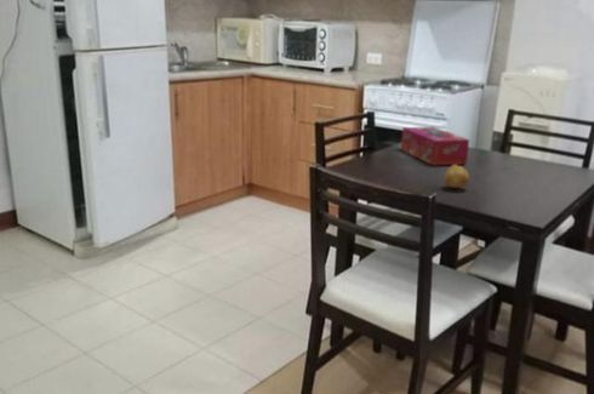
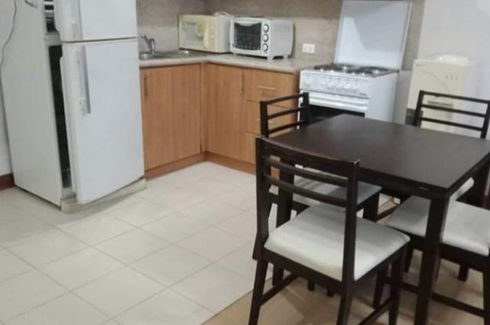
- tissue box (433, 144)
- fruit (456, 177)
